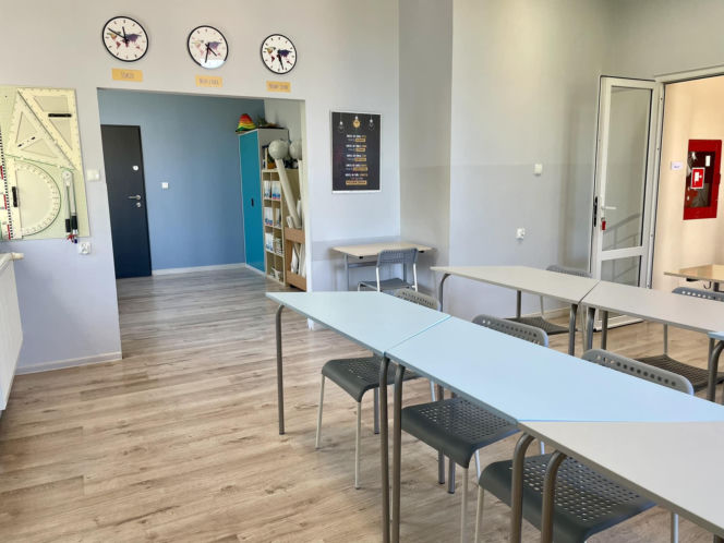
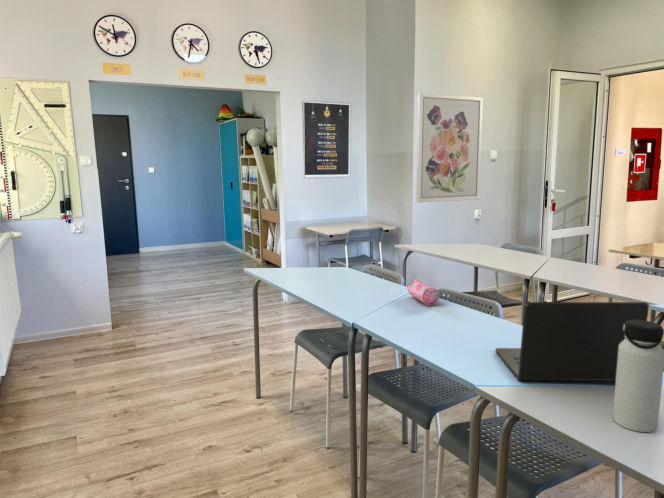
+ pencil case (422, 291)
+ water bottle (639, 373)
+ wall art (449, 149)
+ laptop (564, 330)
